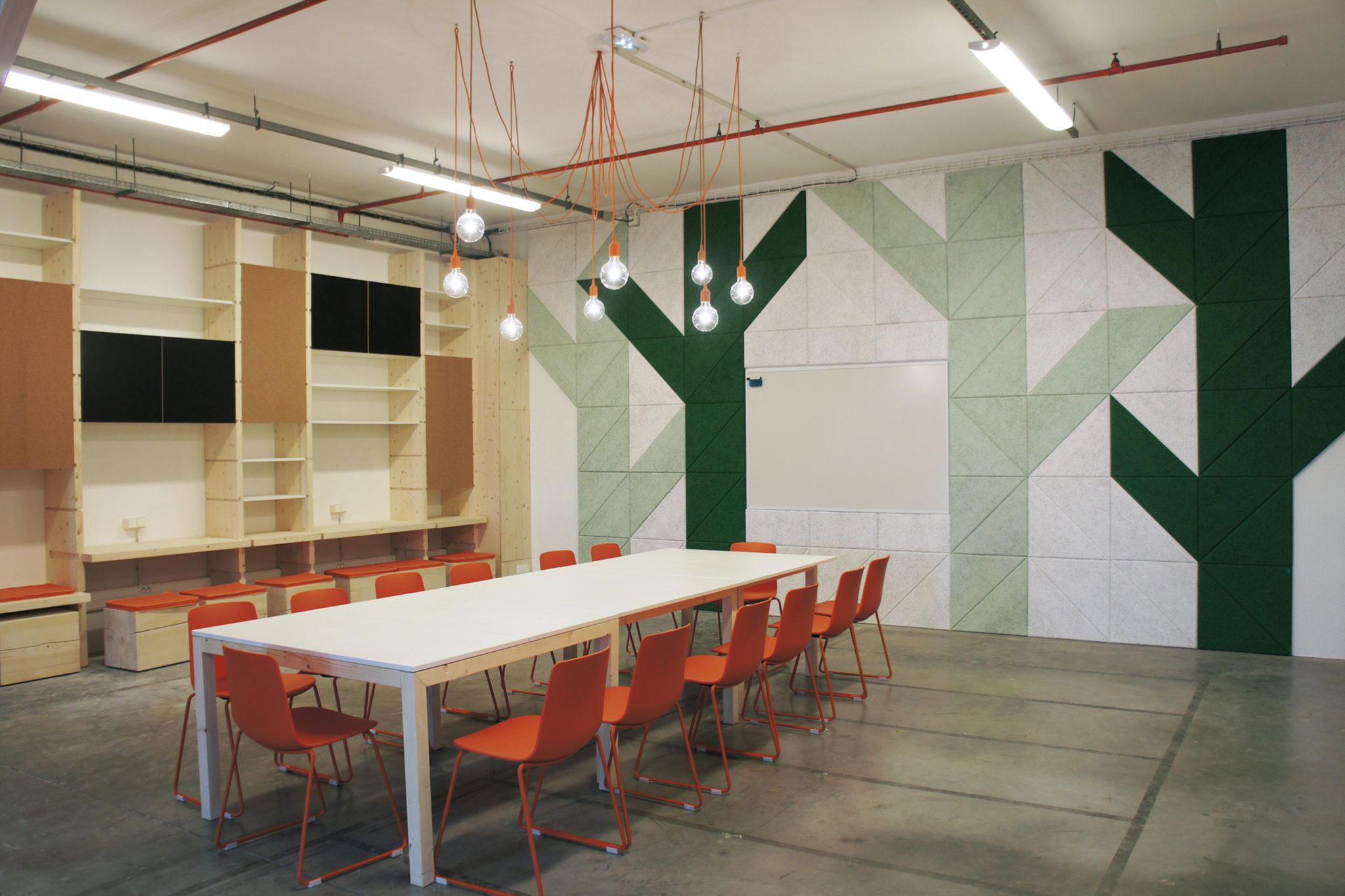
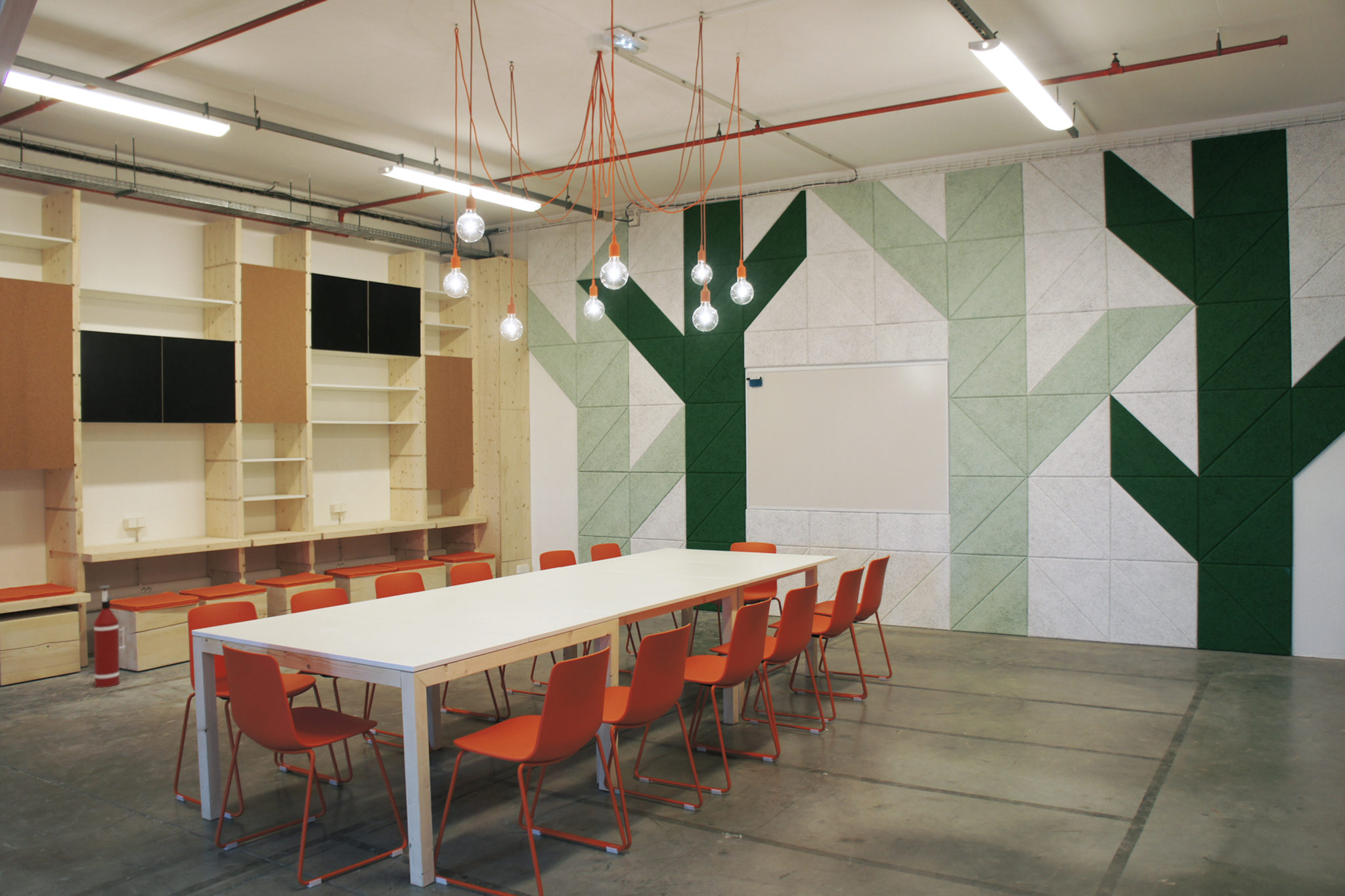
+ fire extinguisher (111, 634)
